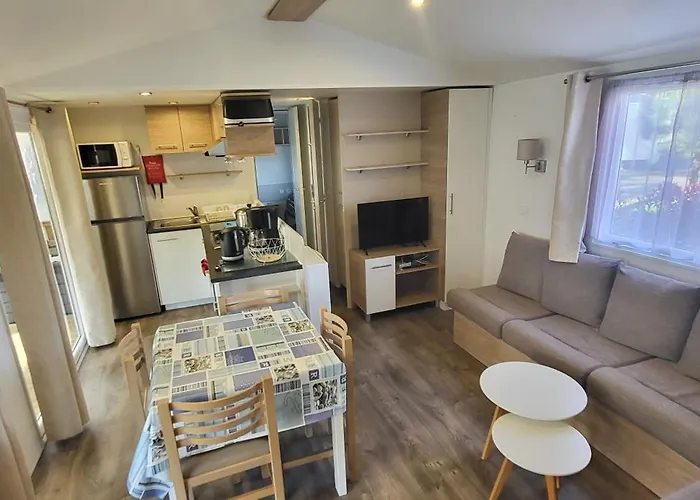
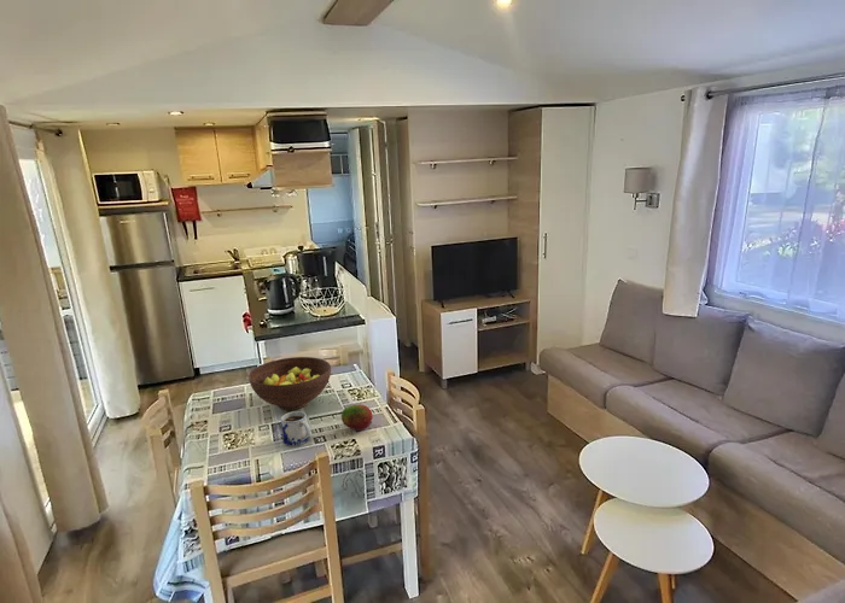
+ fruit (356, 417)
+ fruit bowl (292, 387)
+ mug (297, 428)
